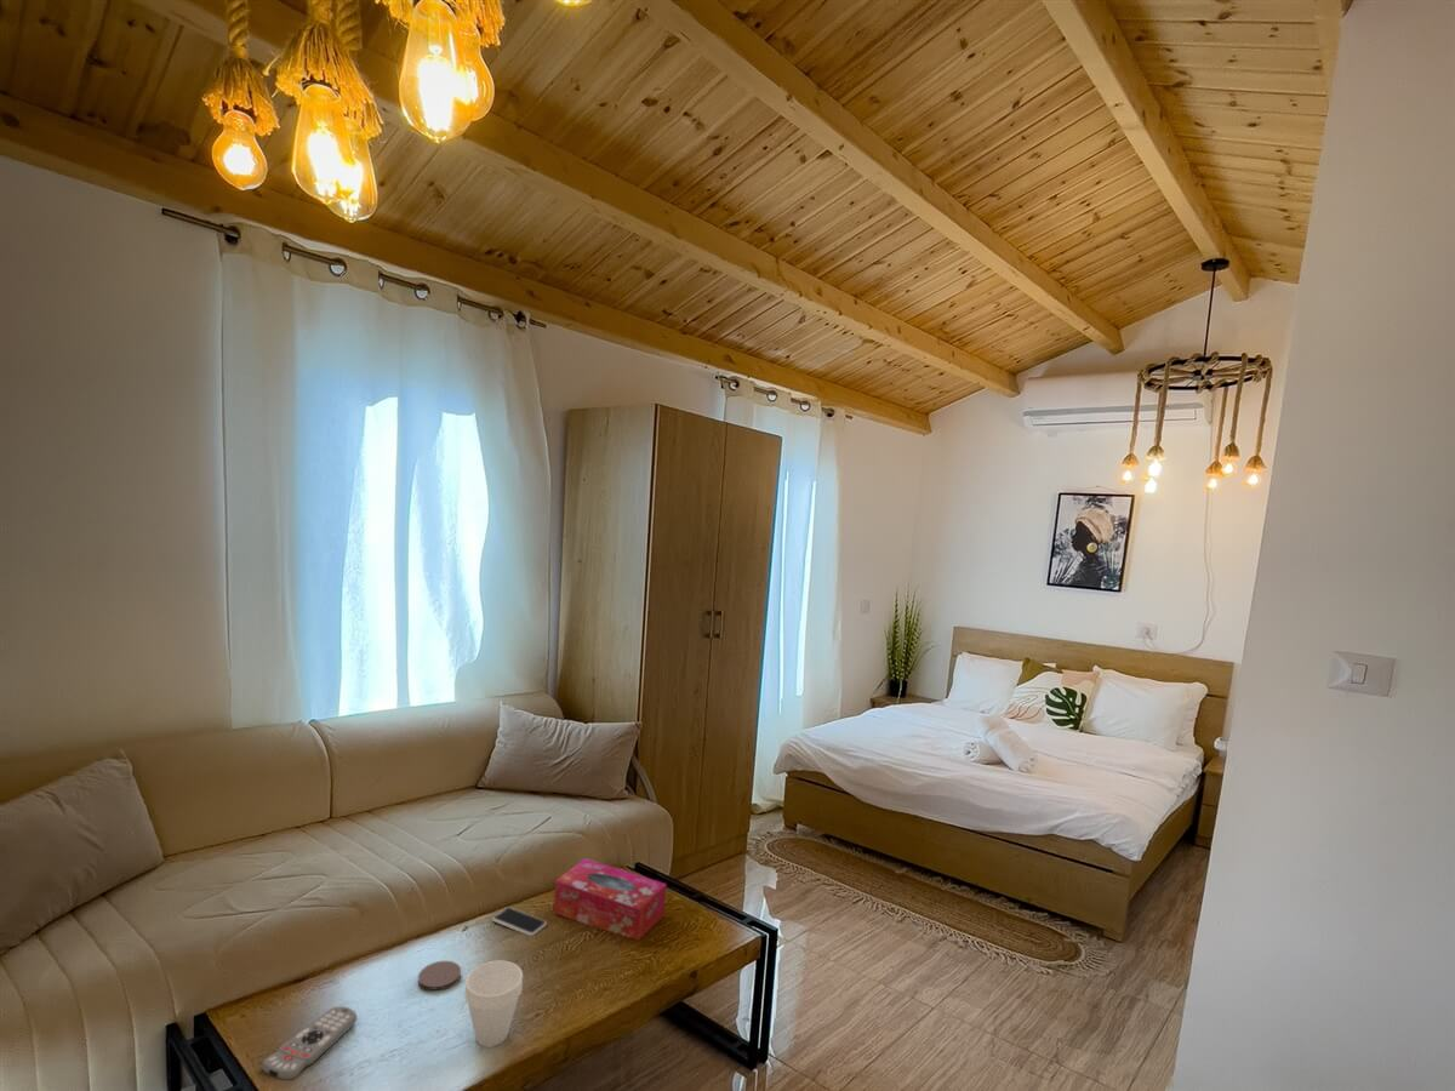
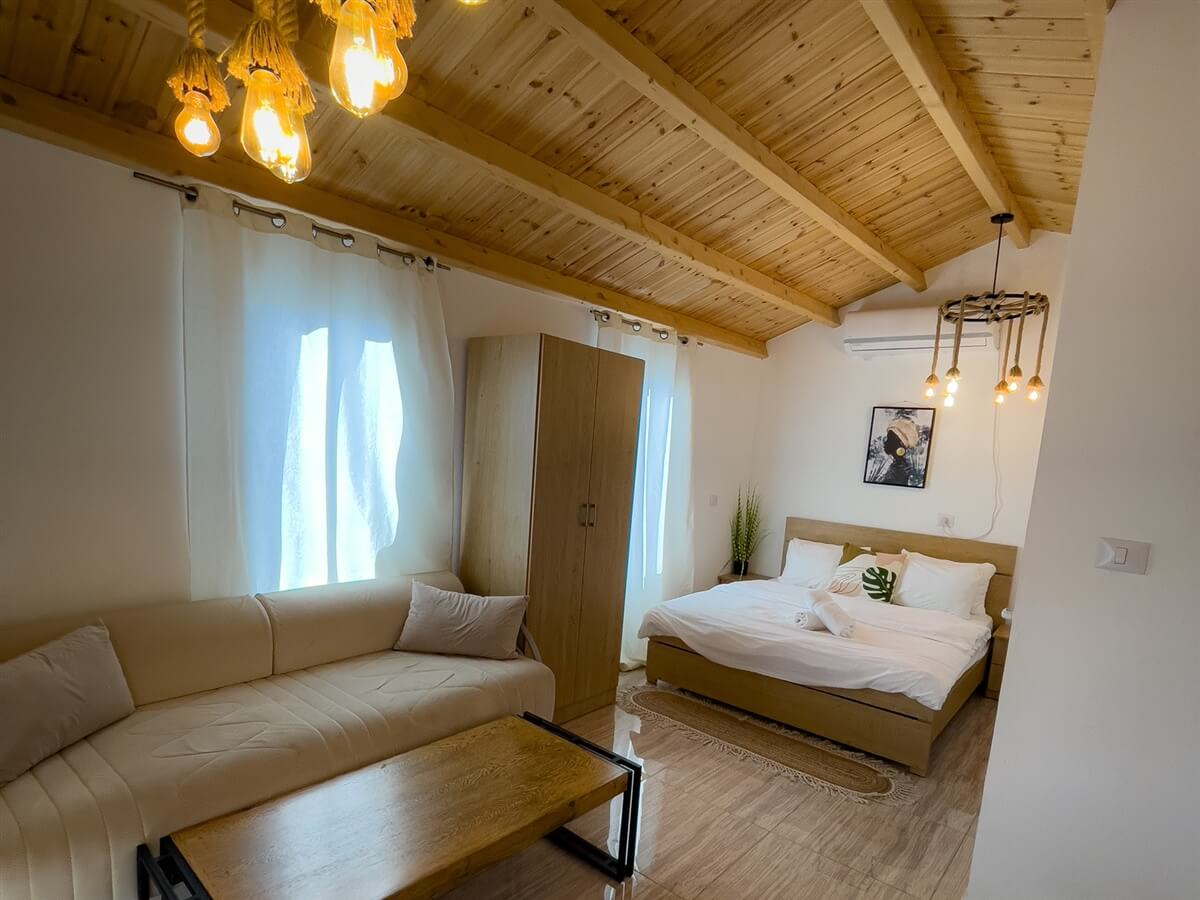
- smartphone (519, 921)
- cup (492, 1006)
- tissue box (610, 898)
- coaster (439, 976)
- remote control (313, 1040)
